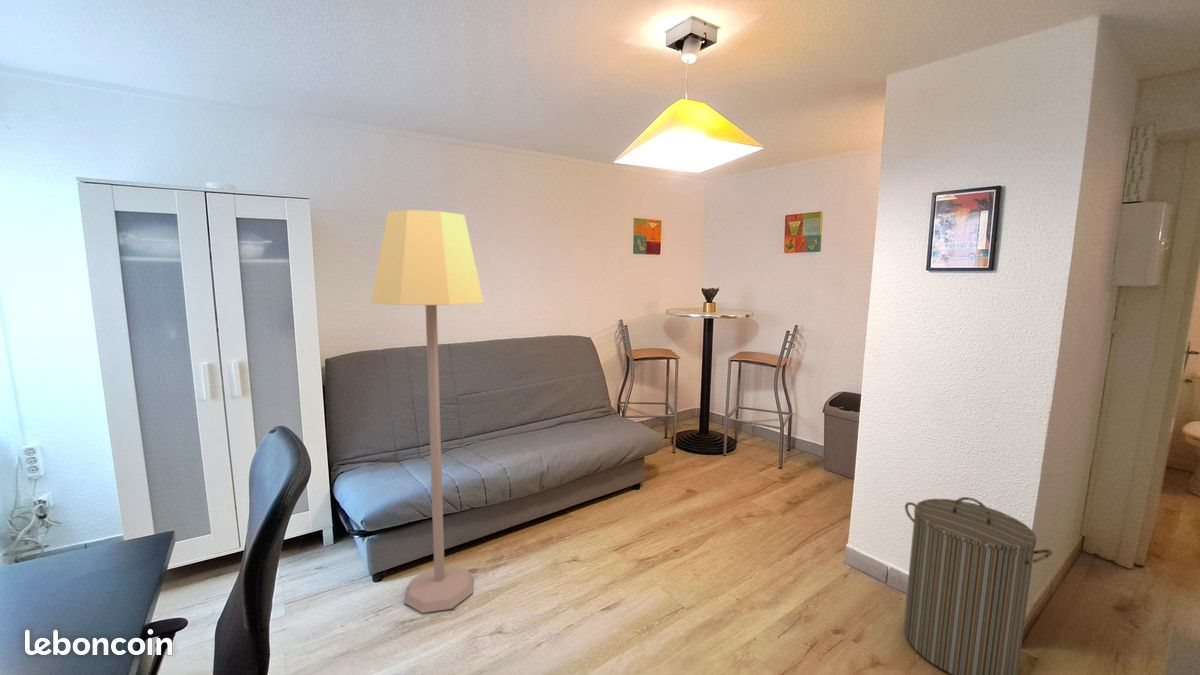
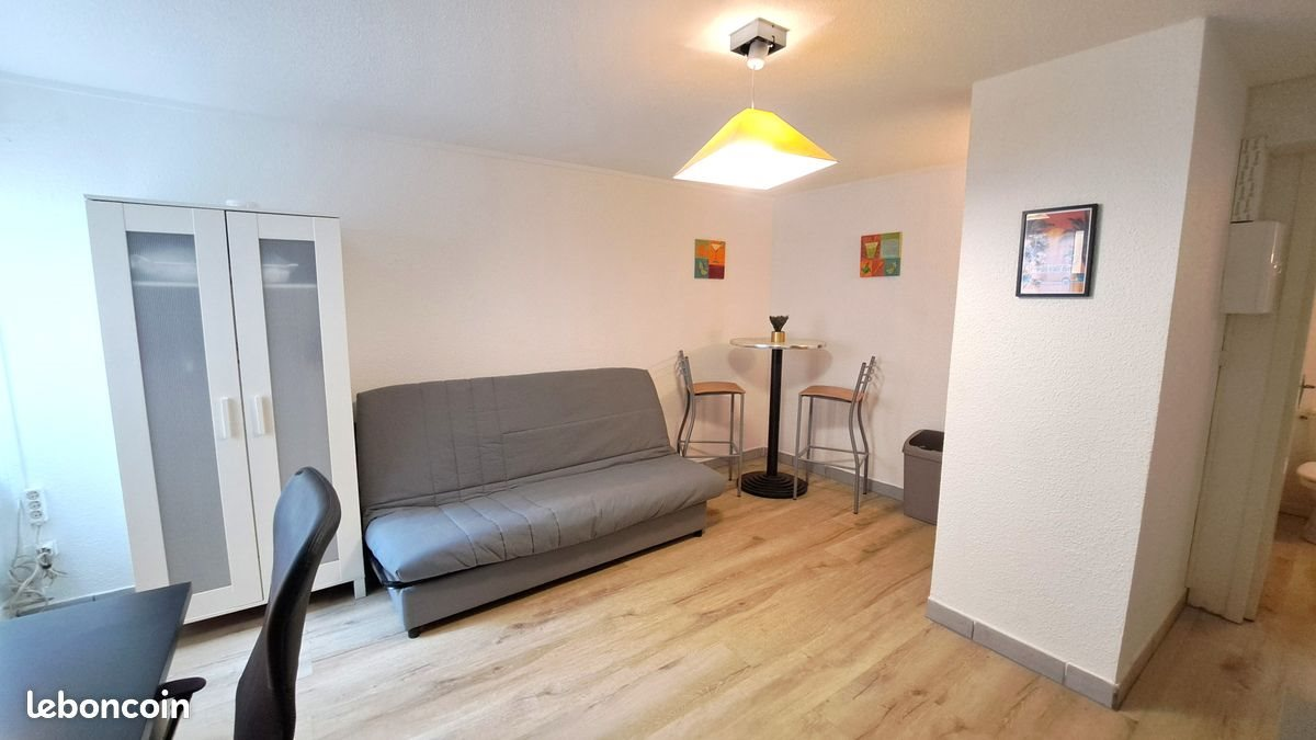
- laundry hamper (966, 574)
- lamp (434, 411)
